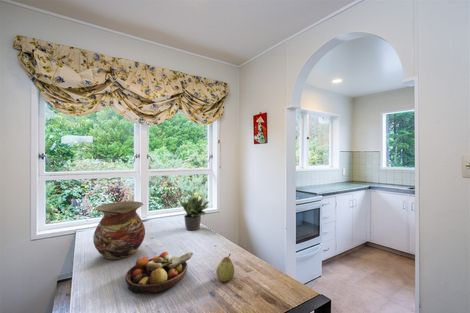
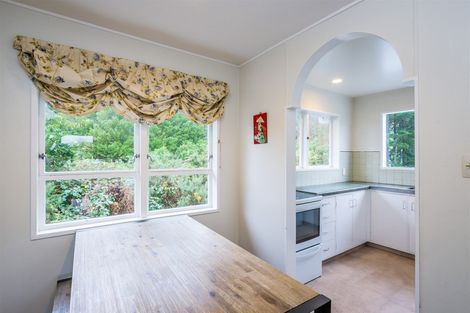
- fruit (225, 266)
- vase (120, 229)
- fruit bowl (158, 266)
- potted plant (194, 212)
